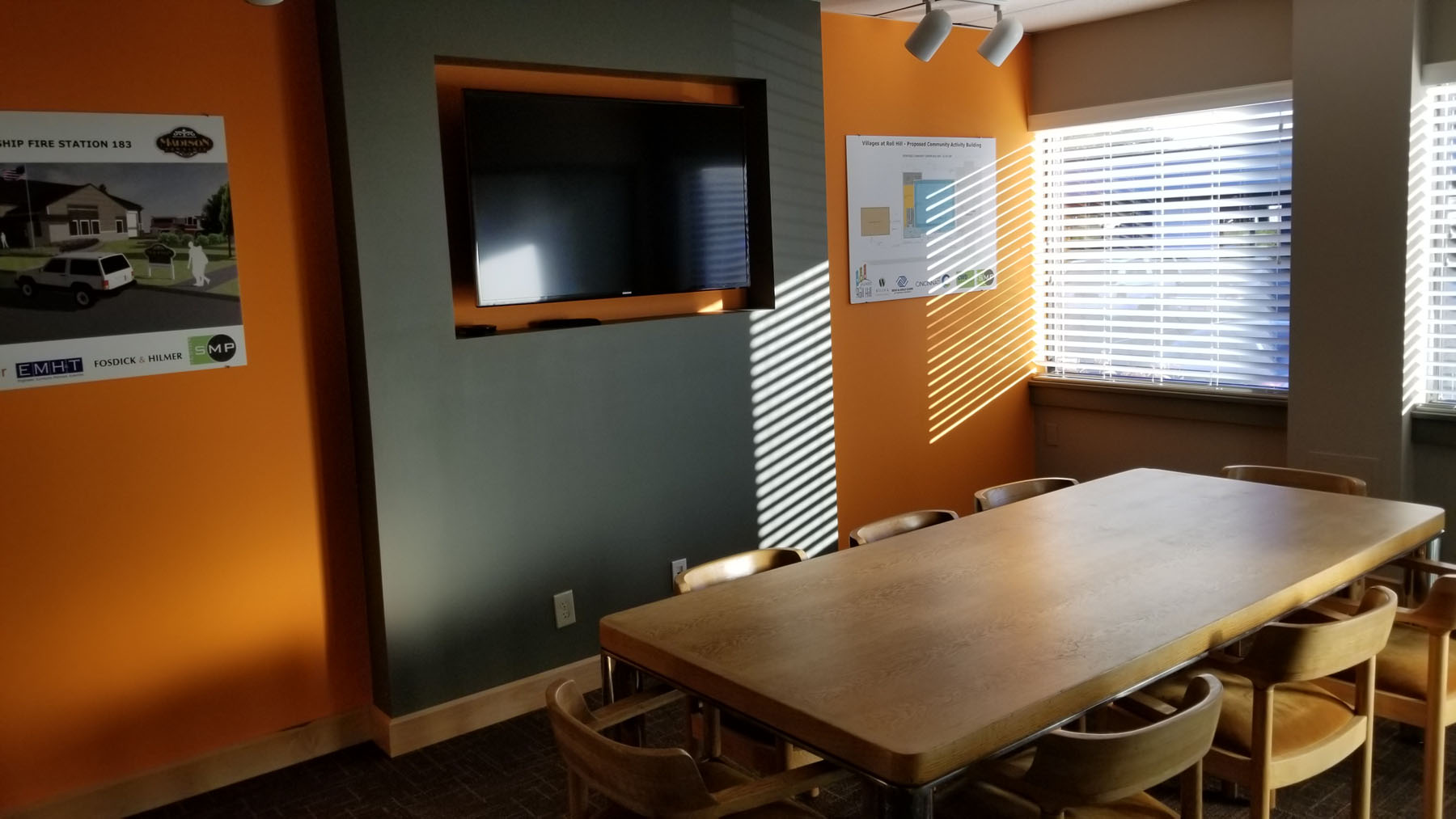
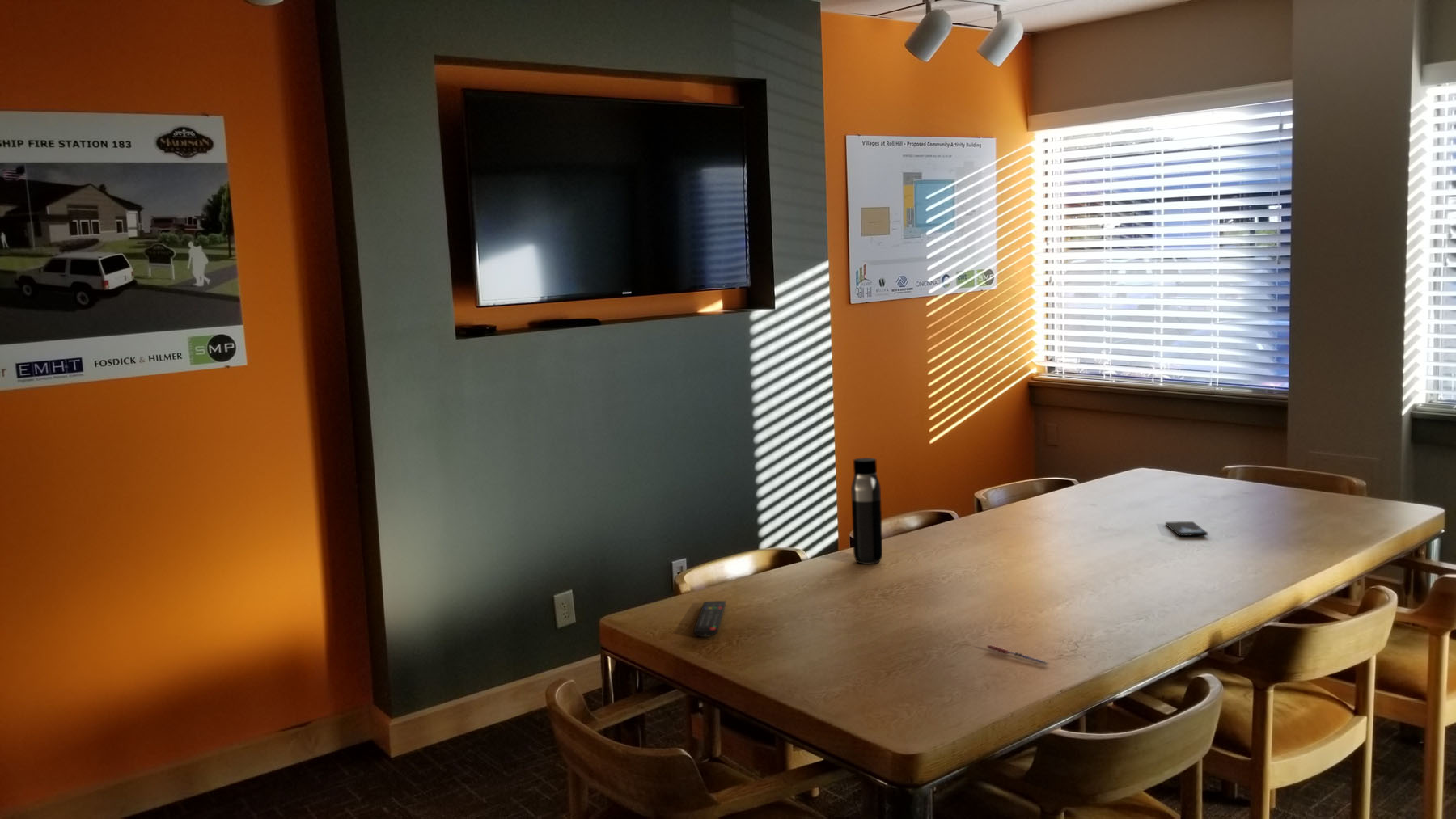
+ smartphone (1186, 528)
+ water bottle (866, 510)
+ pen (1017, 654)
+ remote control (710, 618)
